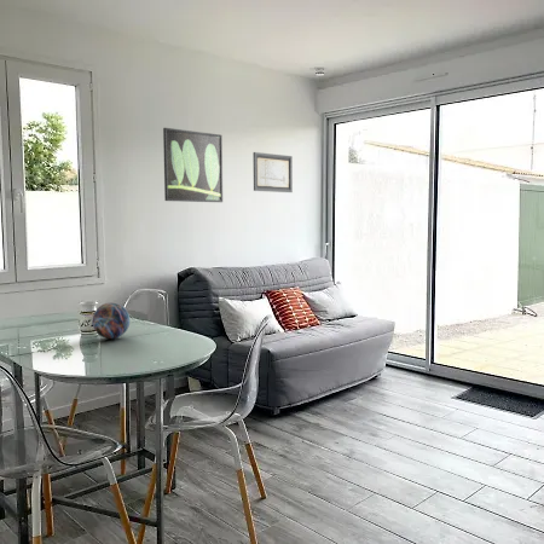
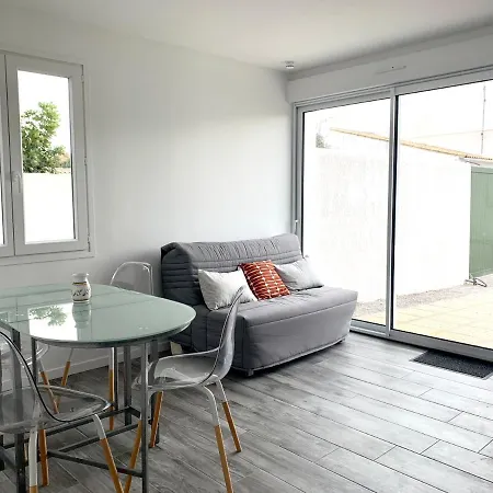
- wall art (273, 173)
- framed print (193, 166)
- decorative orb (111, 320)
